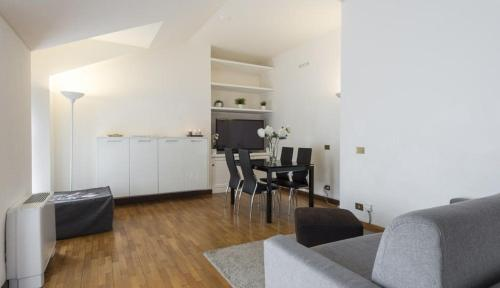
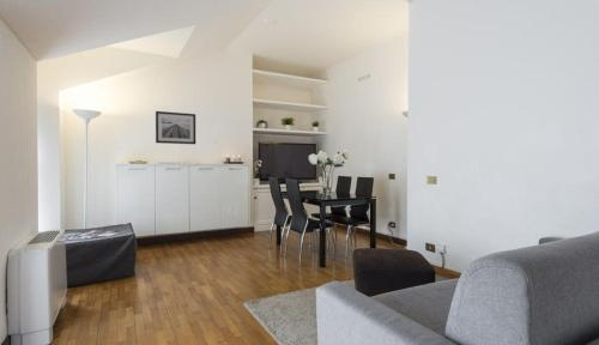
+ wall art (176, 128)
